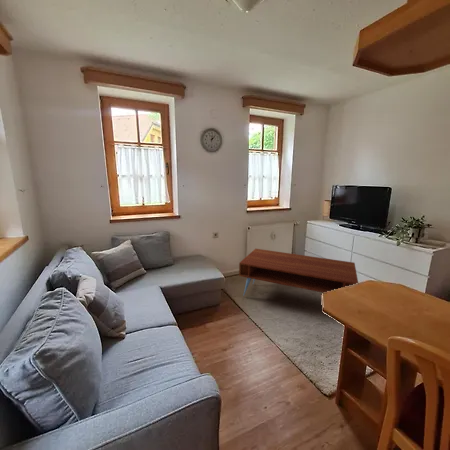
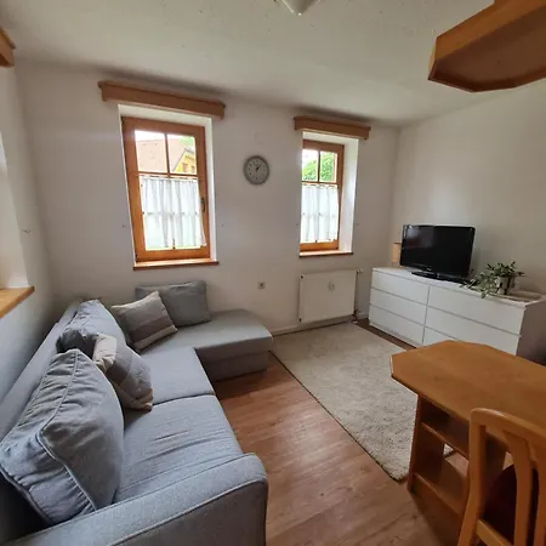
- coffee table (295, 281)
